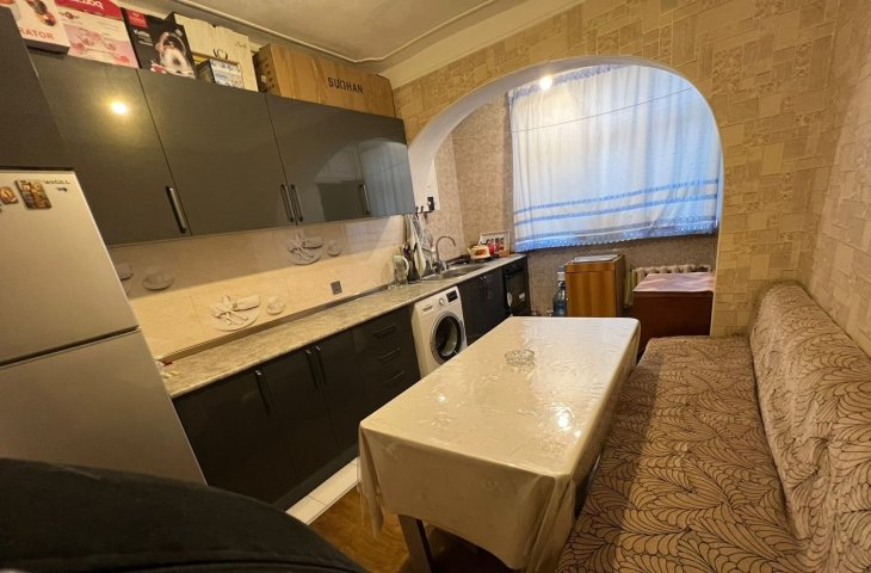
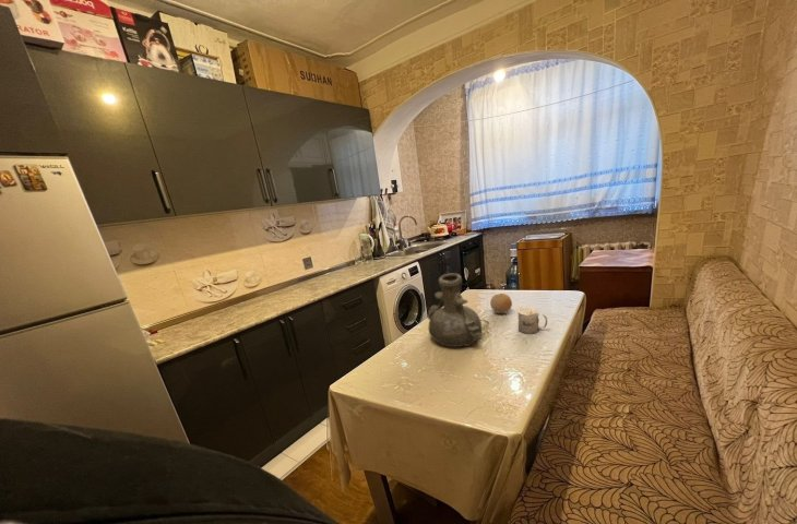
+ fruit (500, 302)
+ mug (532, 320)
+ vase (452, 307)
